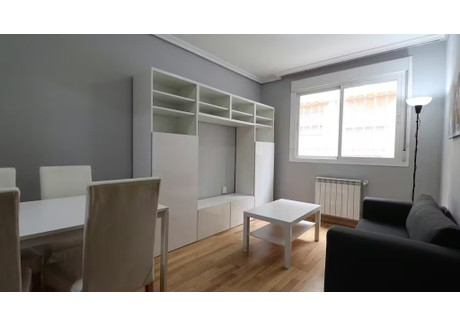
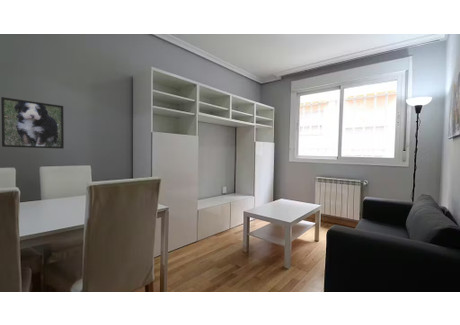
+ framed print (34, 124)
